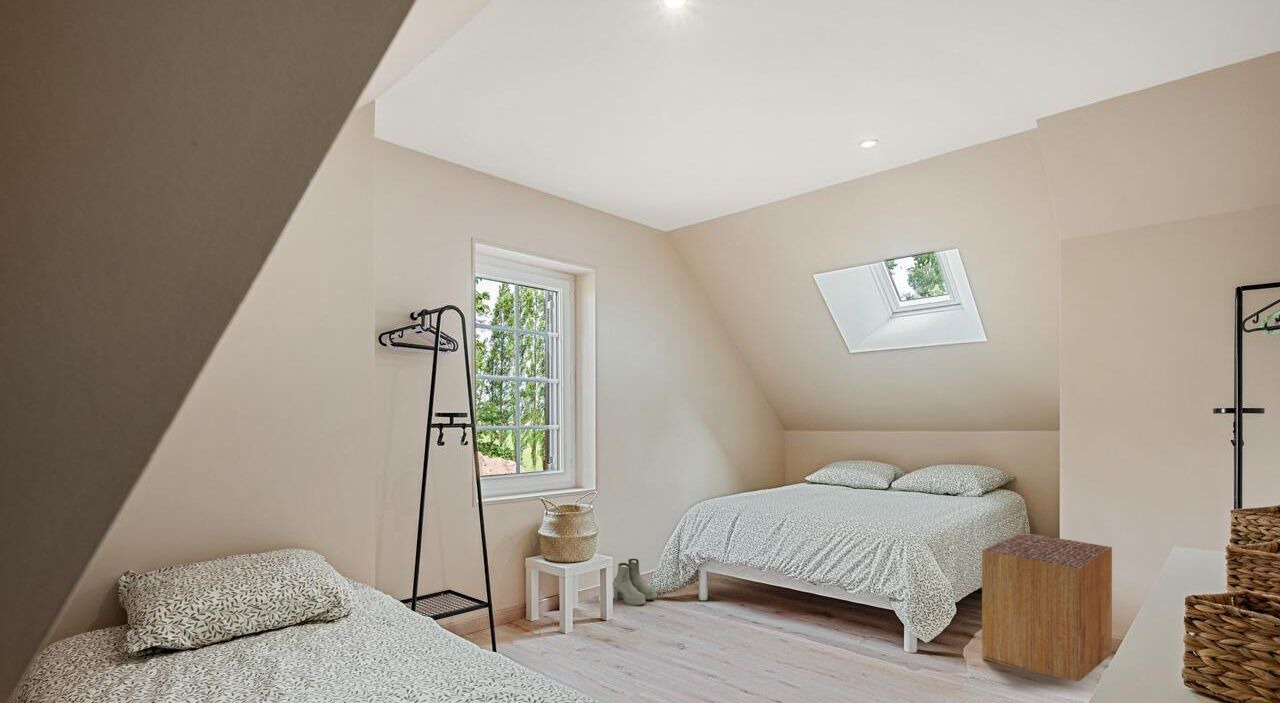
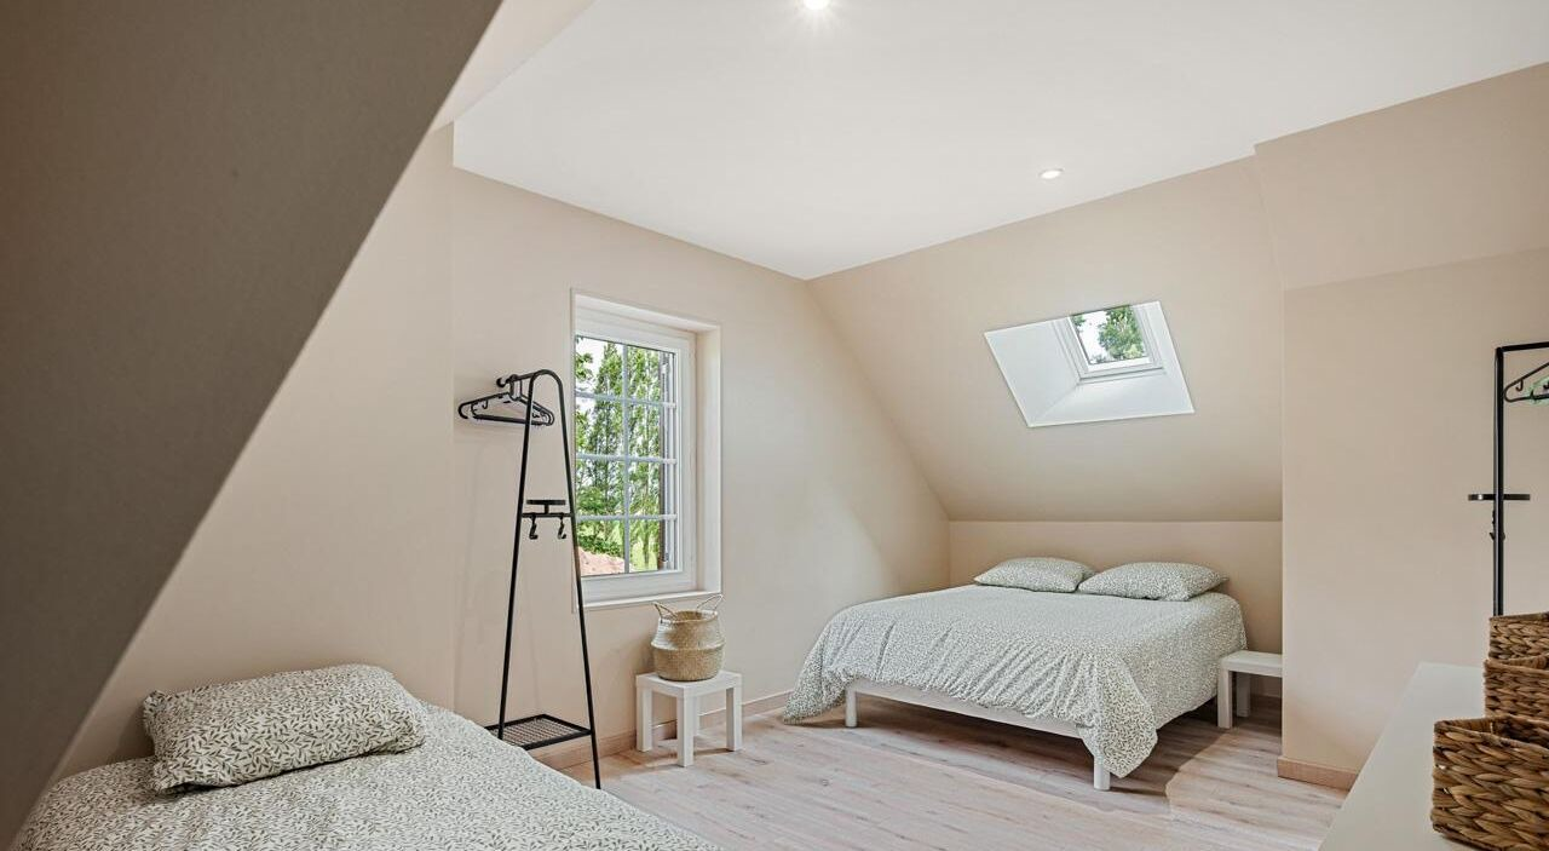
- boots (634, 581)
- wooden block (1047, 602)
